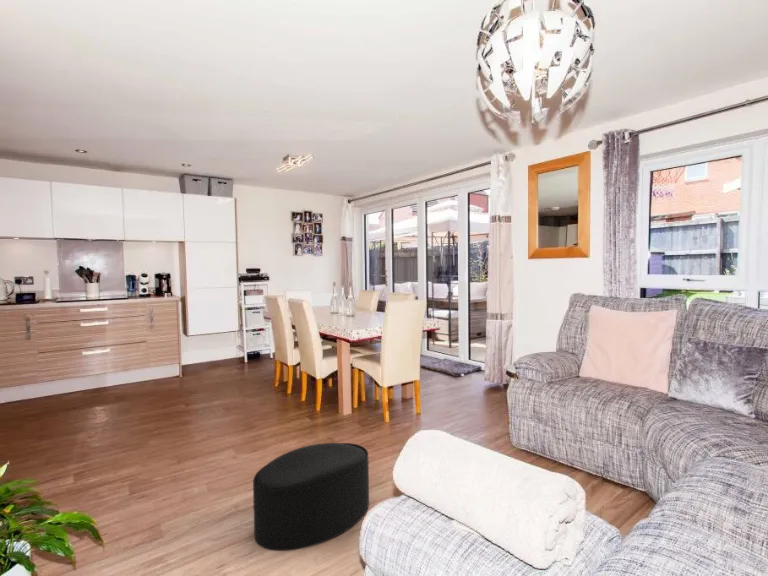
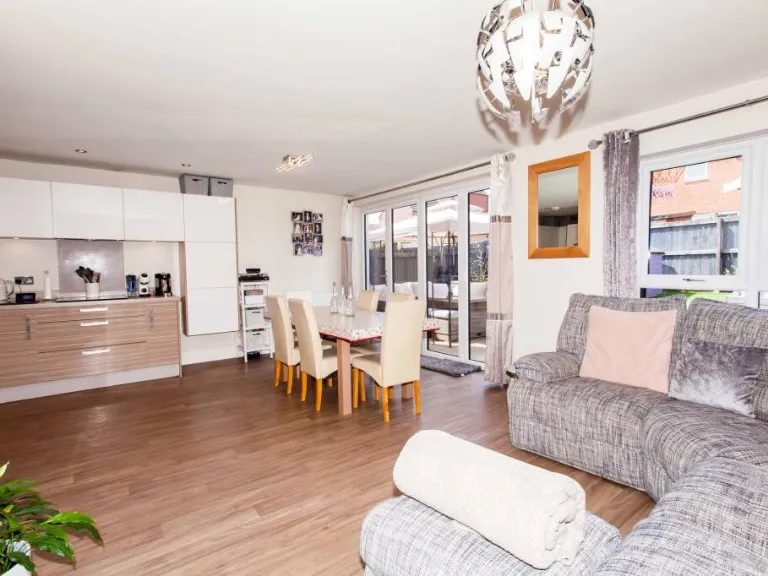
- ottoman (314, 488)
